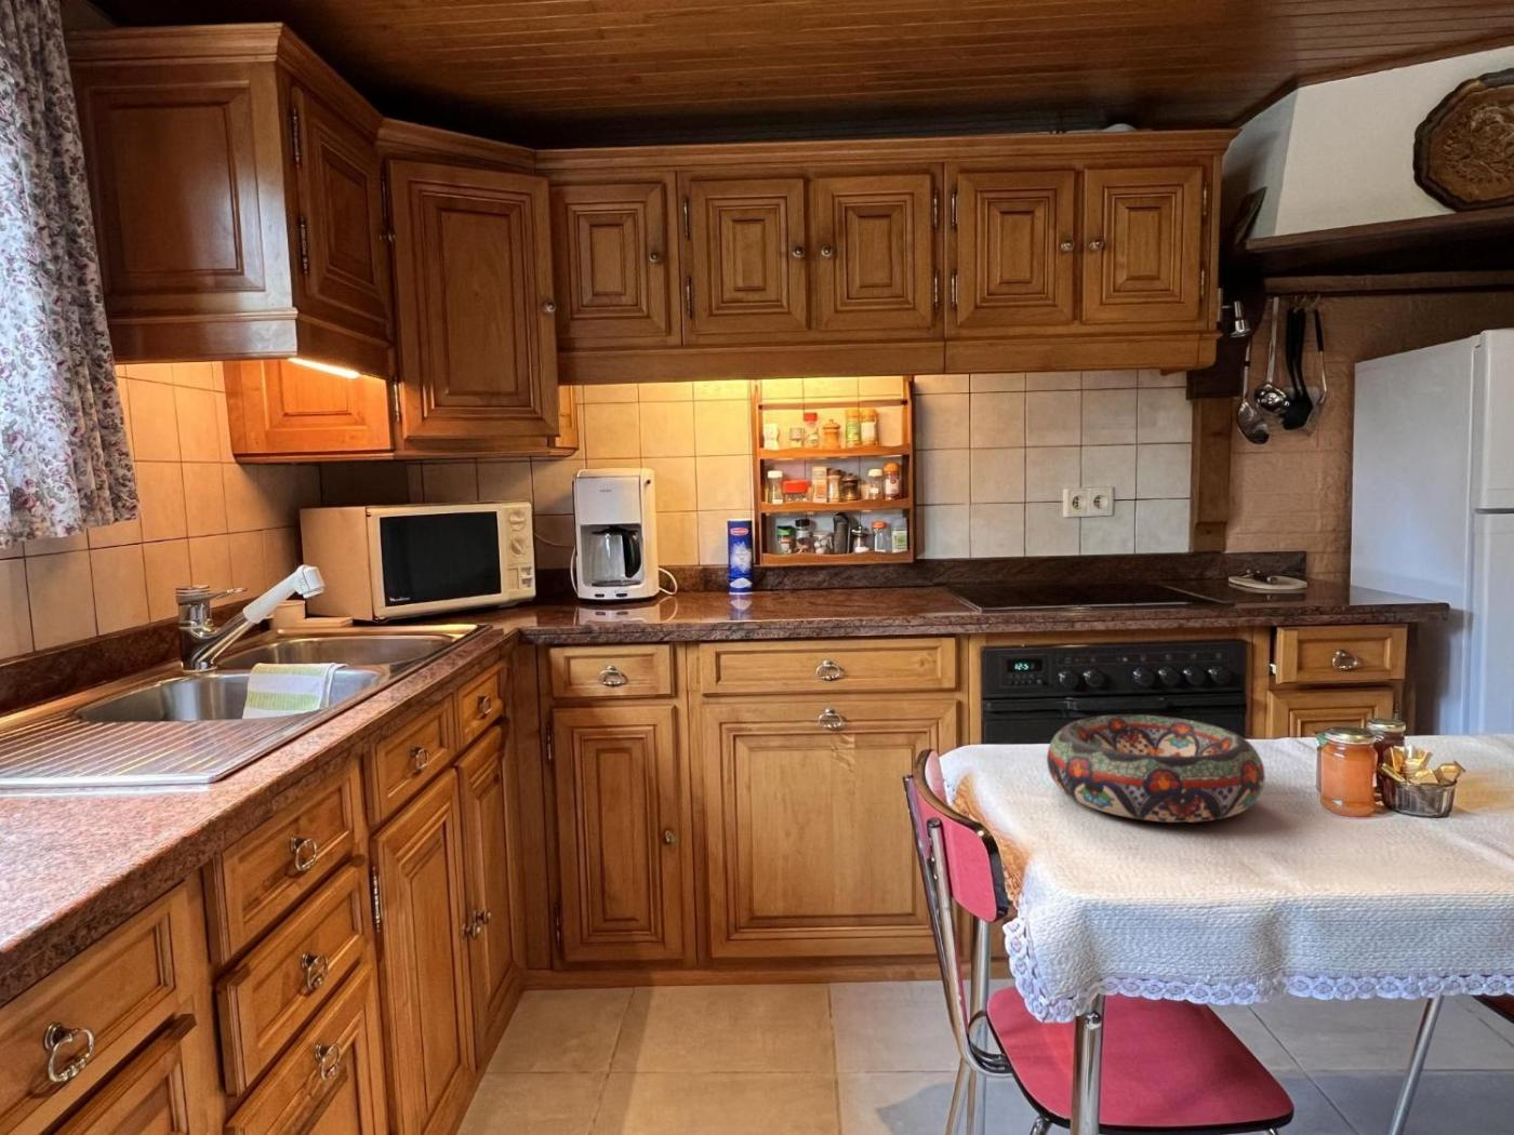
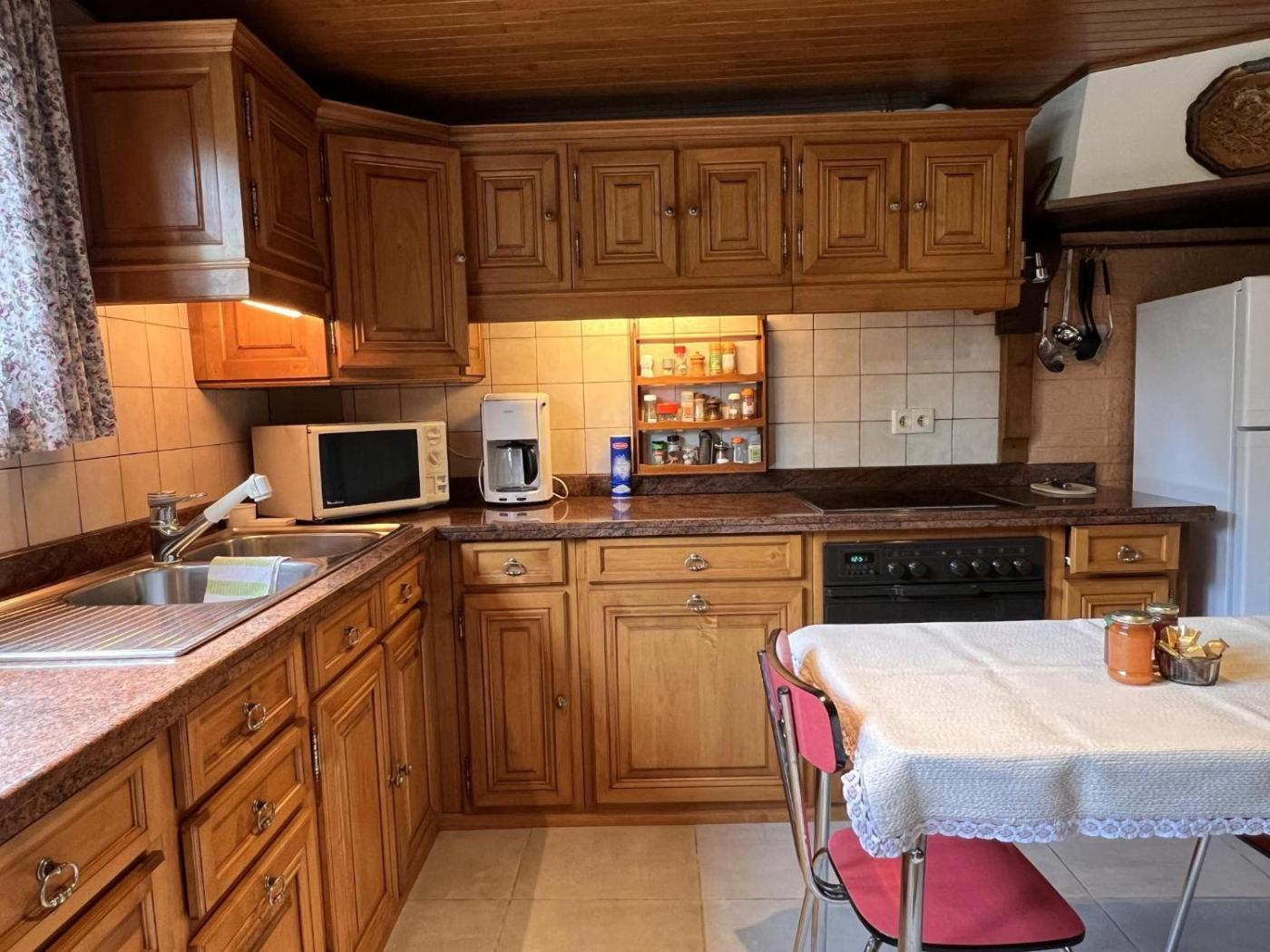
- decorative bowl (1150, 765)
